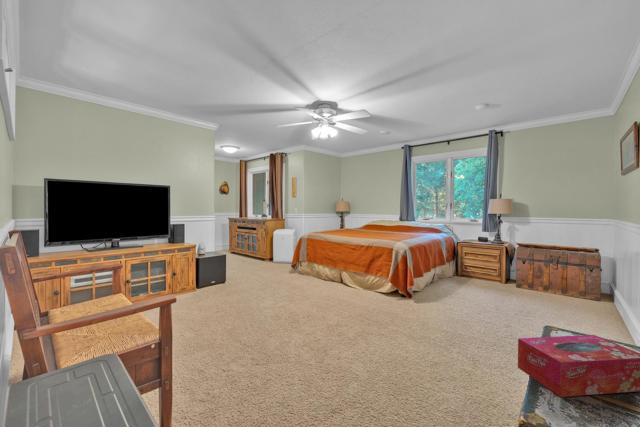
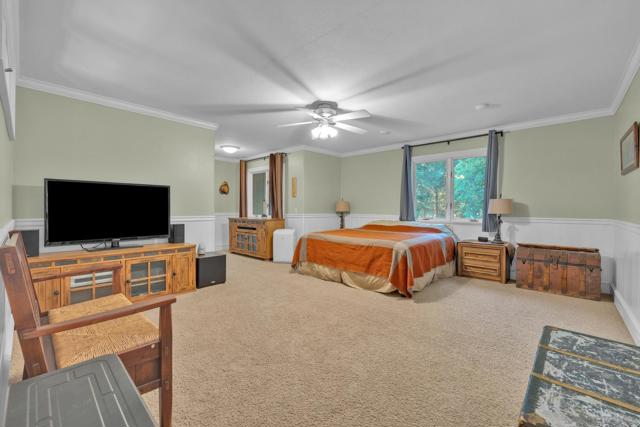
- tissue box (578, 362)
